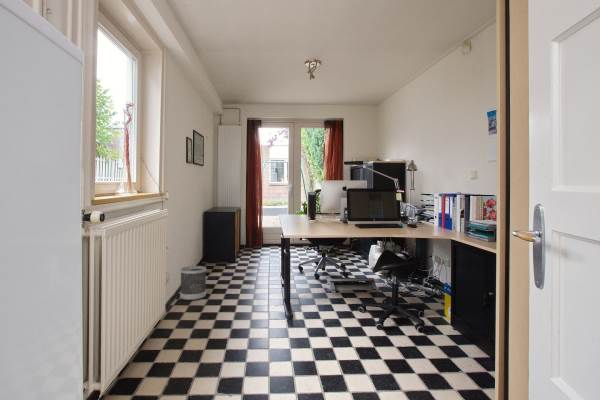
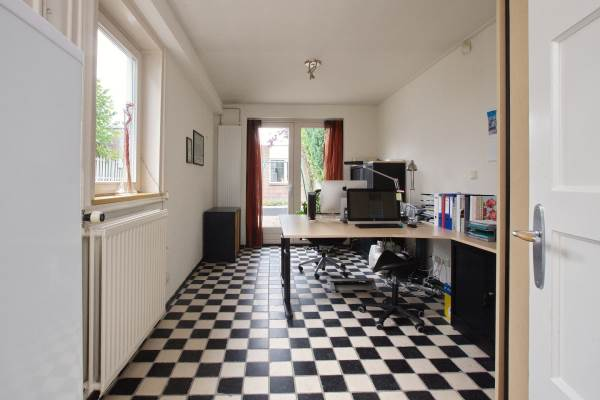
- wastebasket (193, 282)
